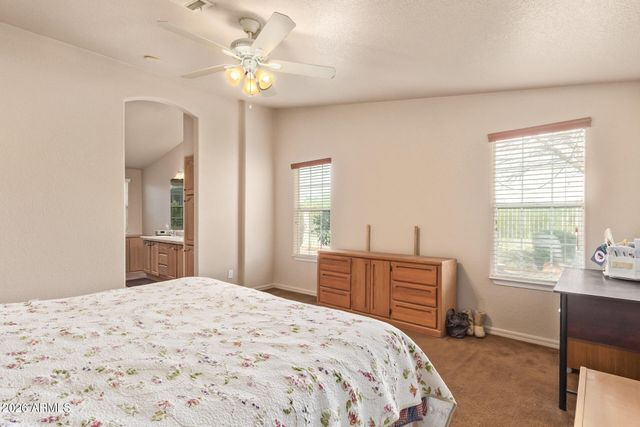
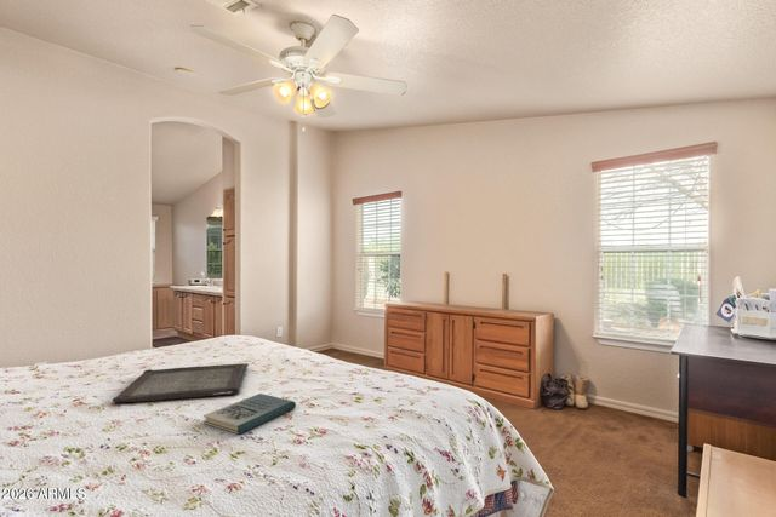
+ serving tray (189, 380)
+ book (251, 412)
